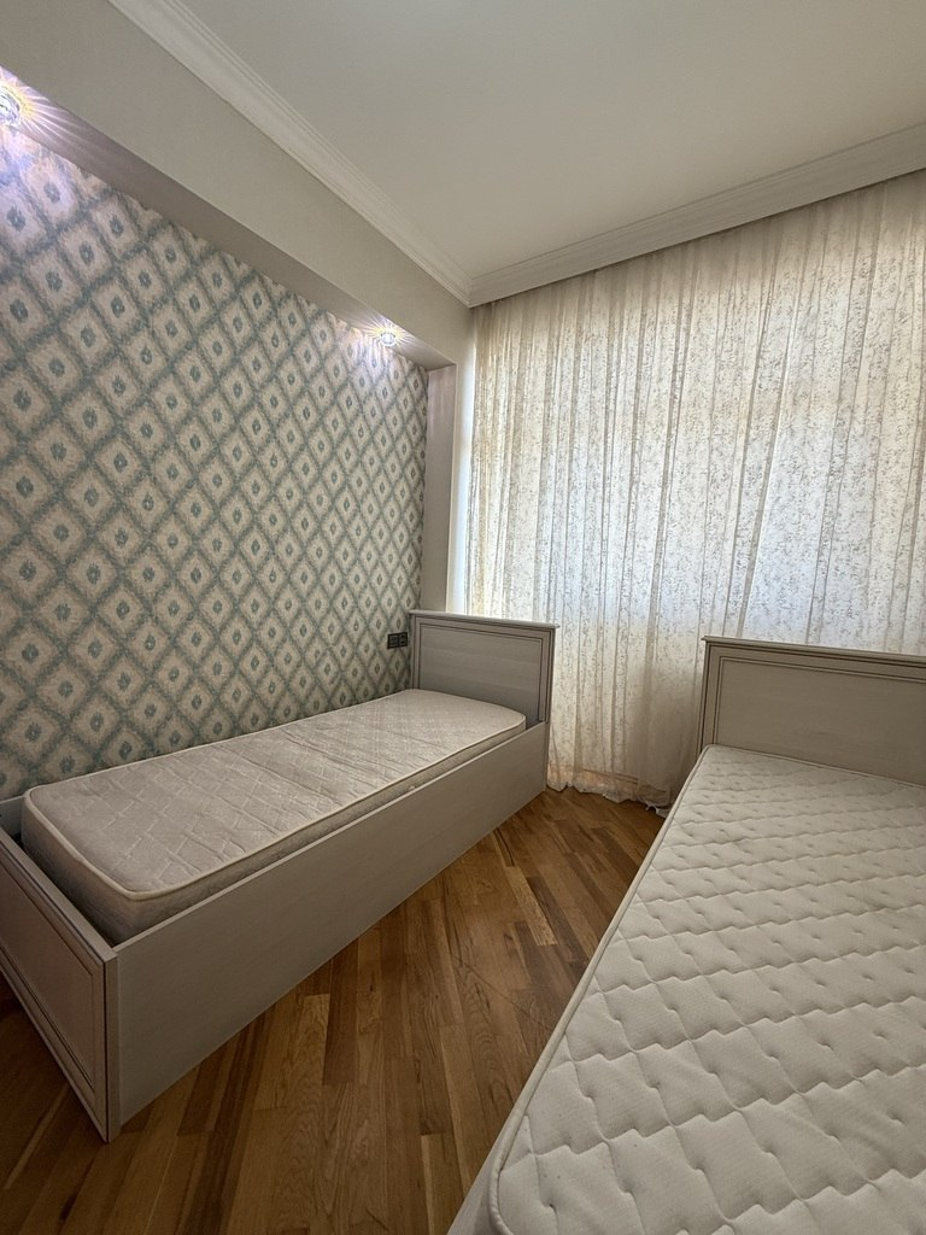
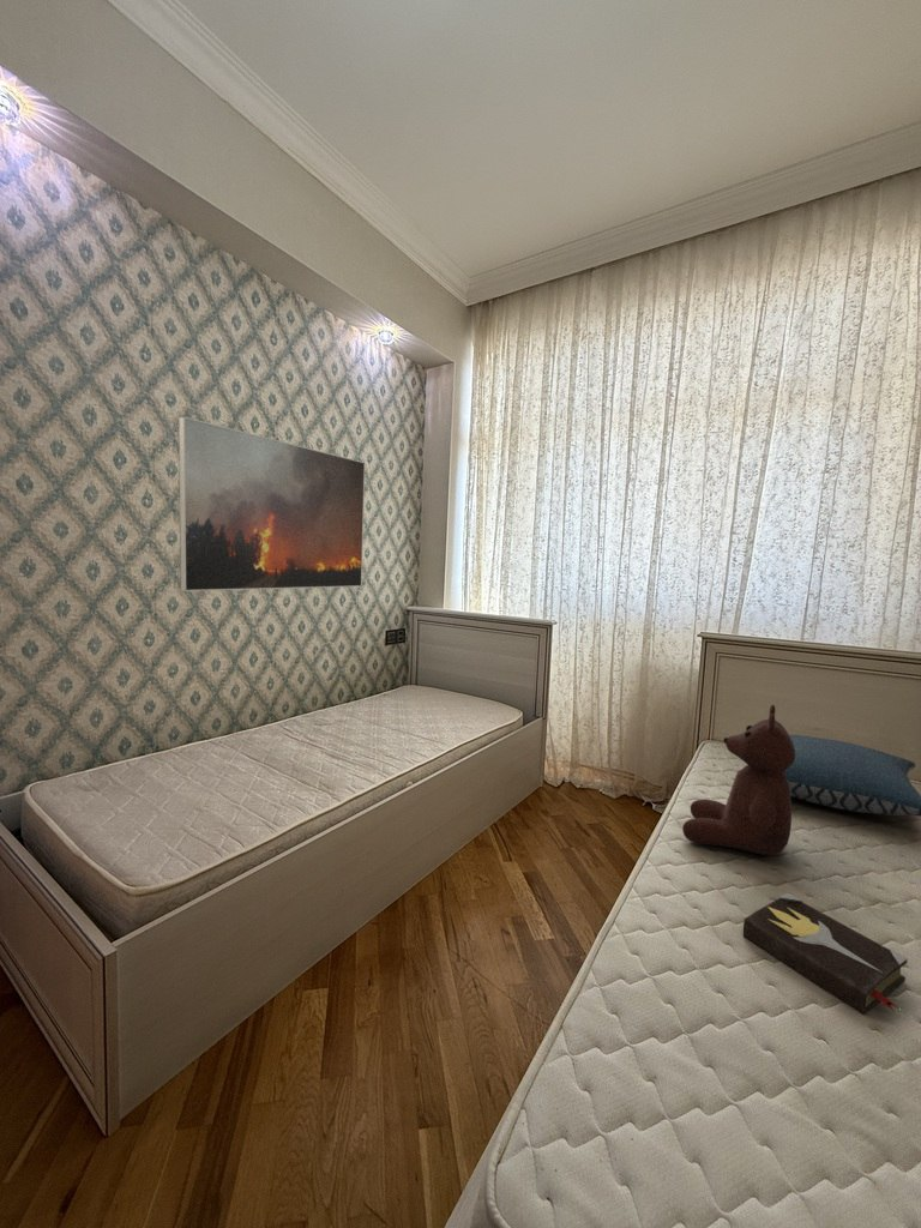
+ hardback book (820, 946)
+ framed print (285, 517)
+ teddy bear (740, 773)
+ pillow (832, 770)
